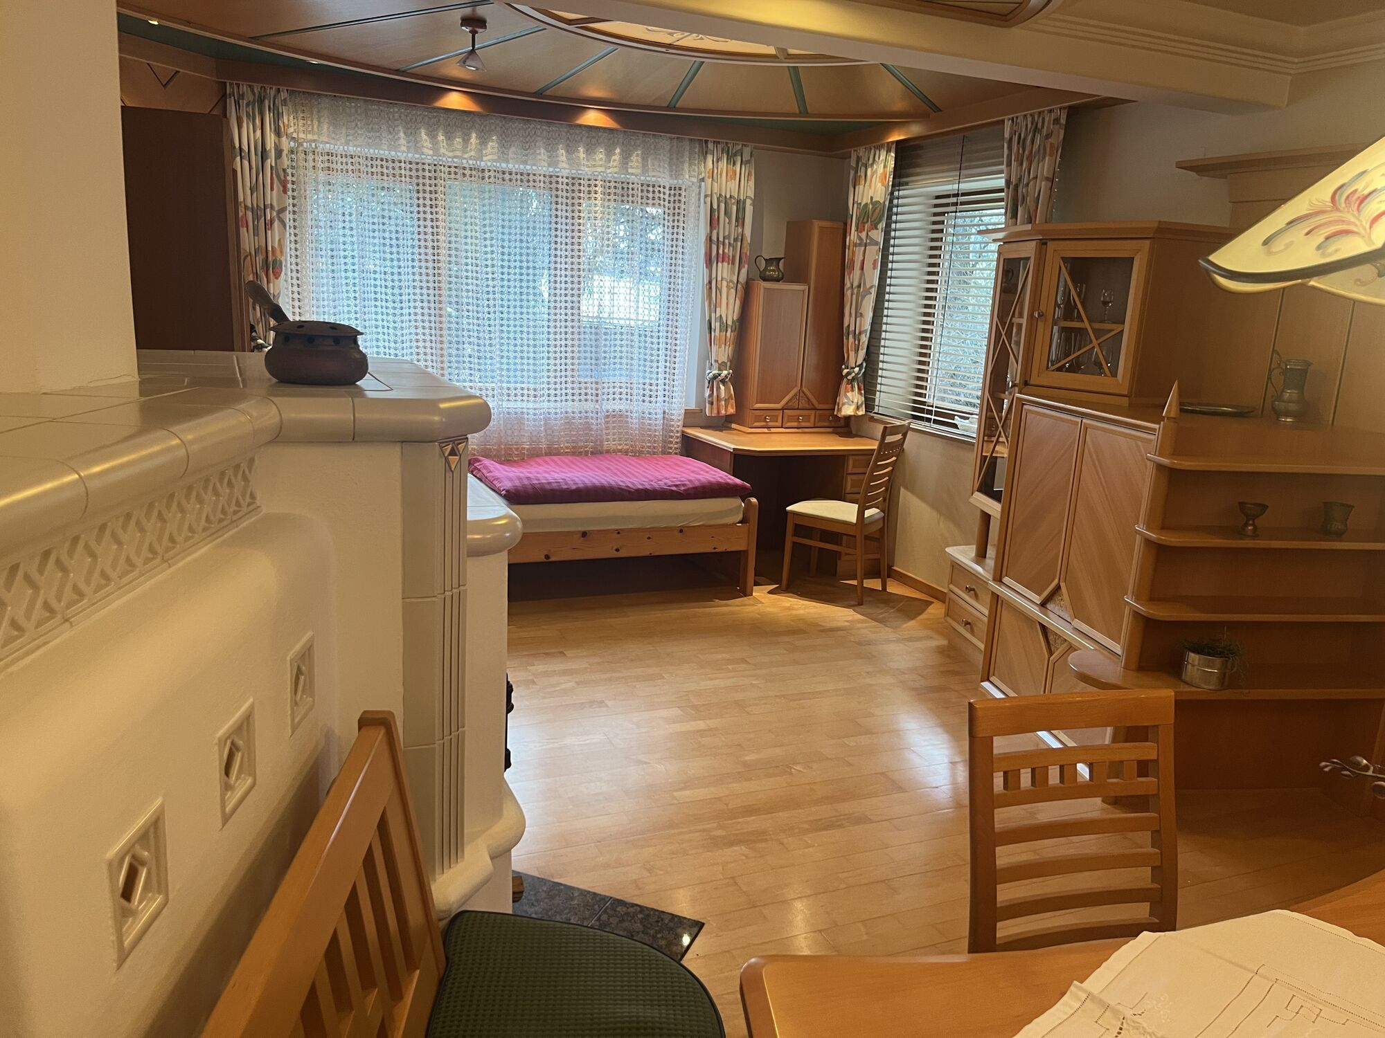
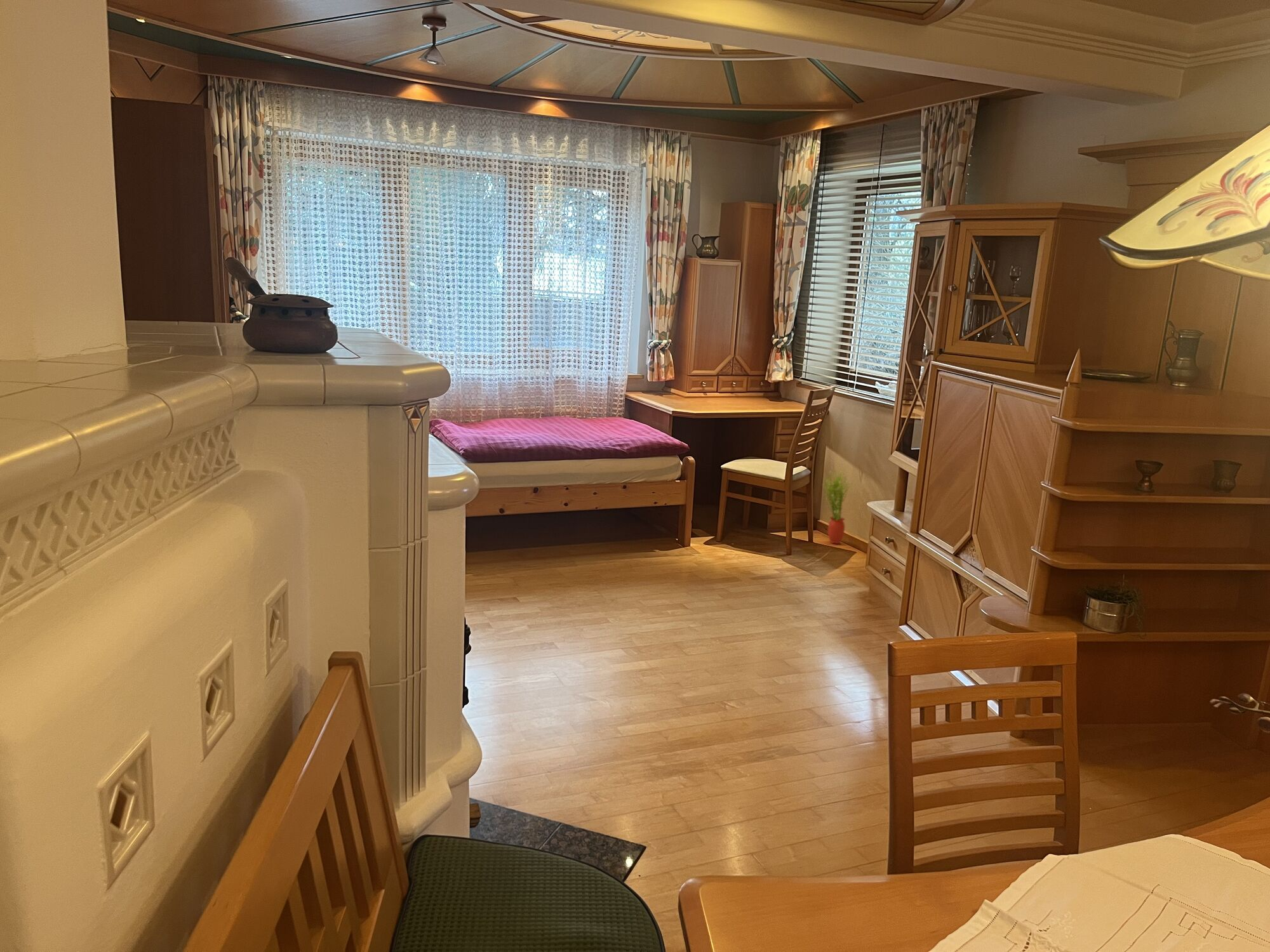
+ potted plant (833, 506)
